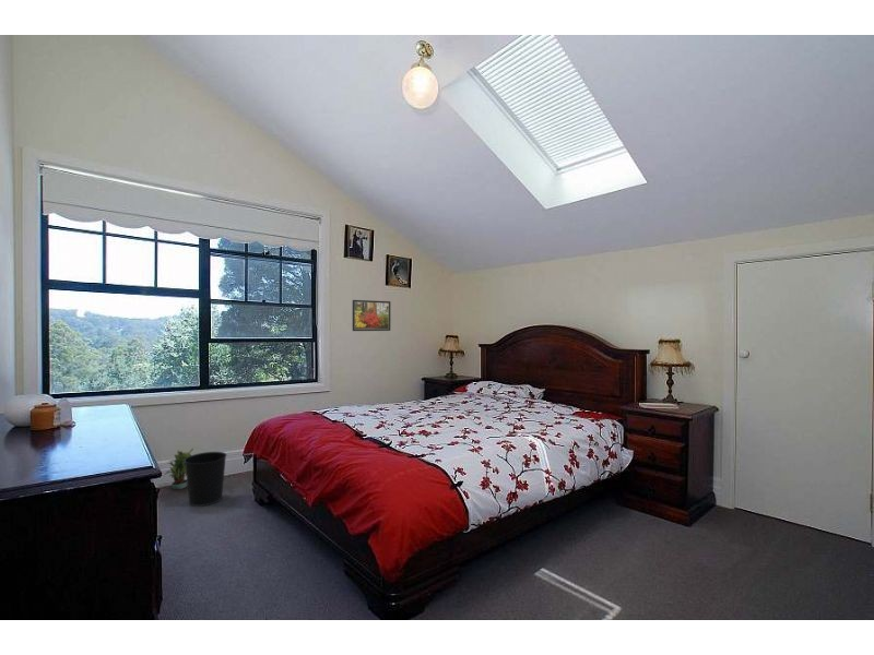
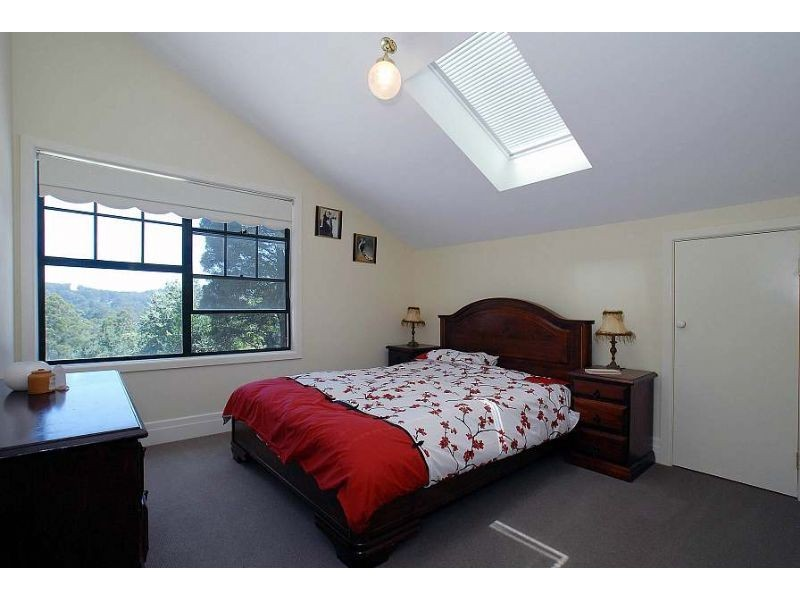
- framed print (371, 315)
- wastebasket (205, 478)
- potted plant (178, 467)
